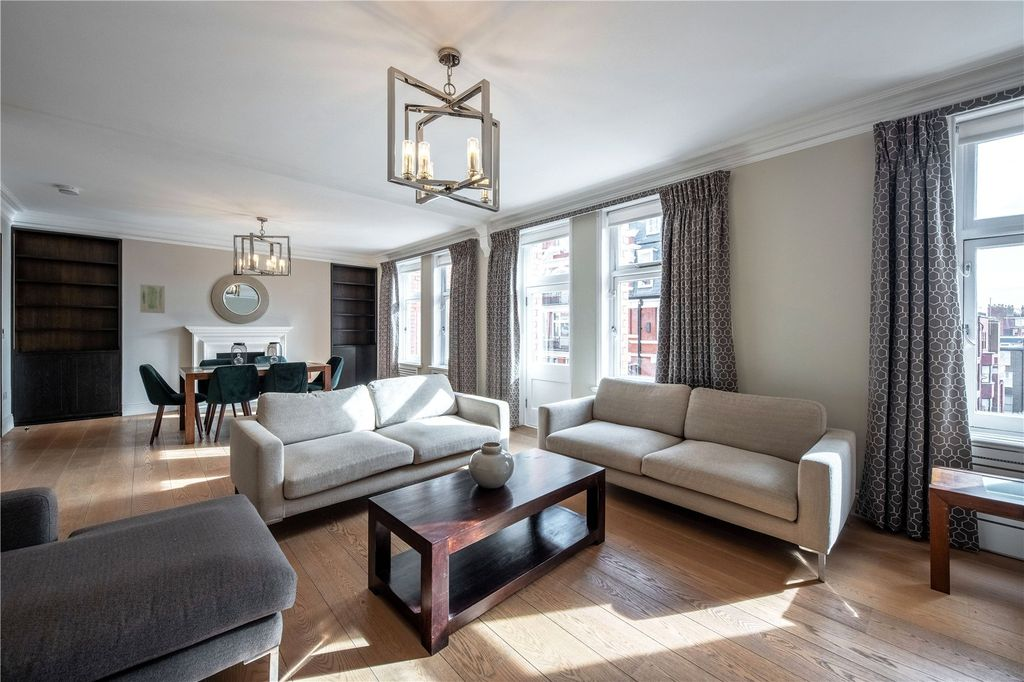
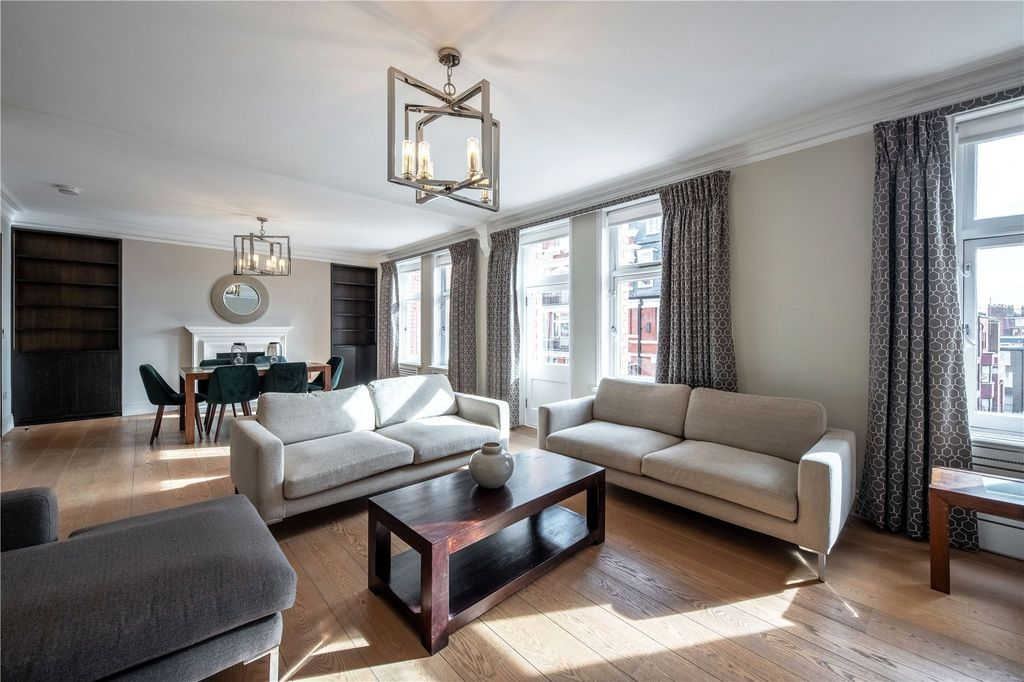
- wall art (152, 299)
